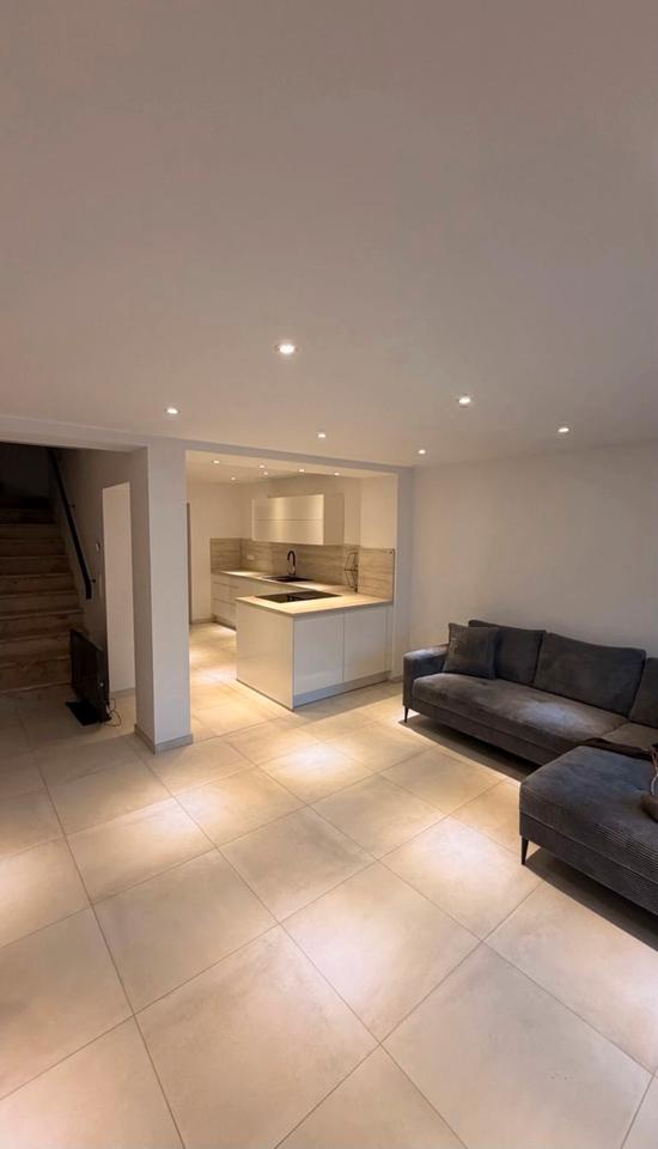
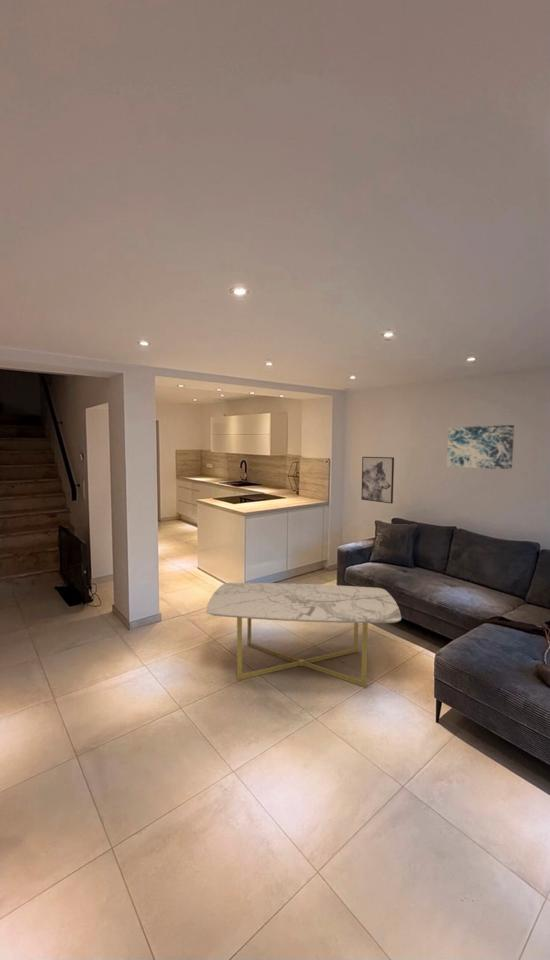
+ wall art (478, 447)
+ wall art (377, 479)
+ coffee table (303, 621)
